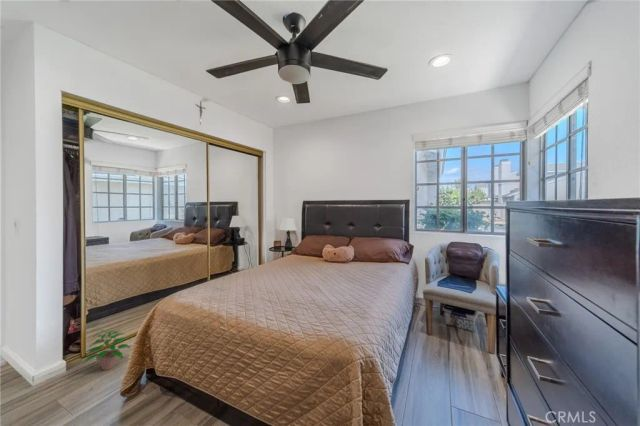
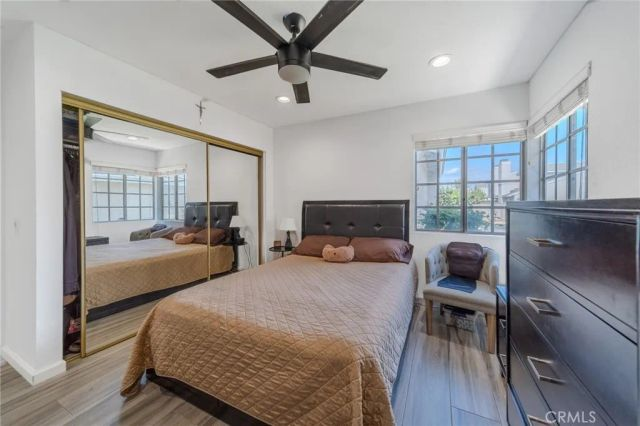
- potted plant (109, 347)
